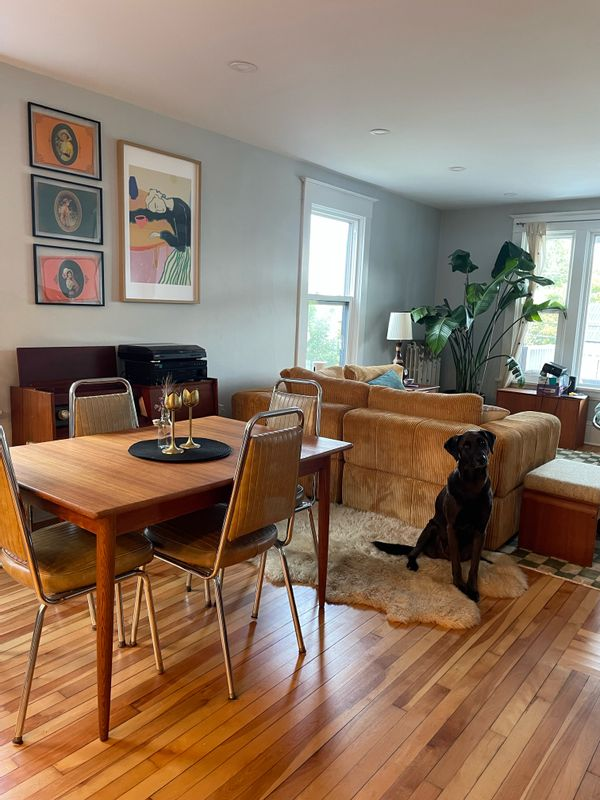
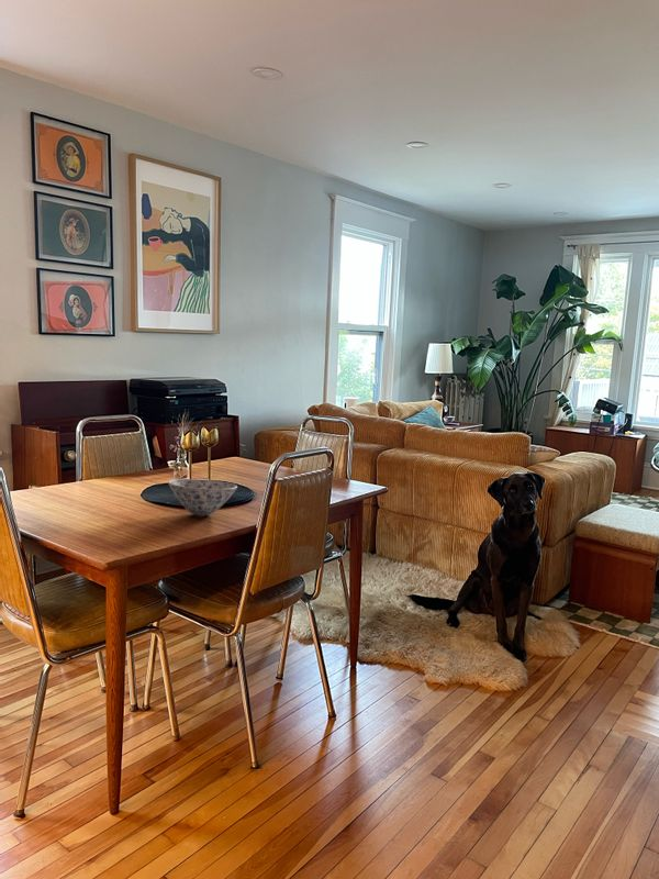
+ bowl (202, 497)
